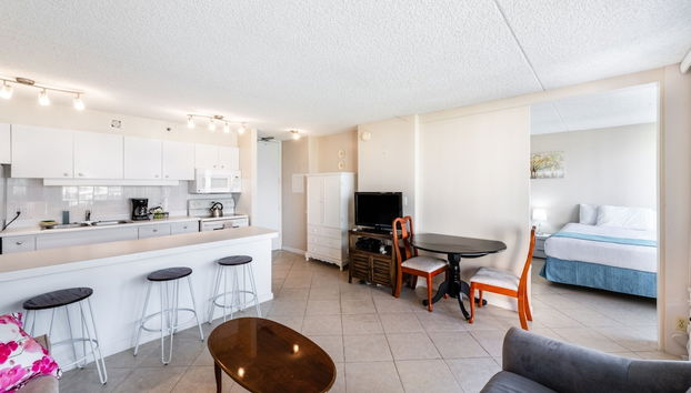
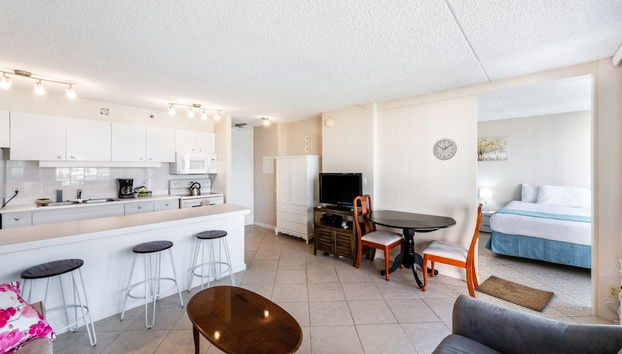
+ wall clock (444, 149)
+ rug (512, 290)
